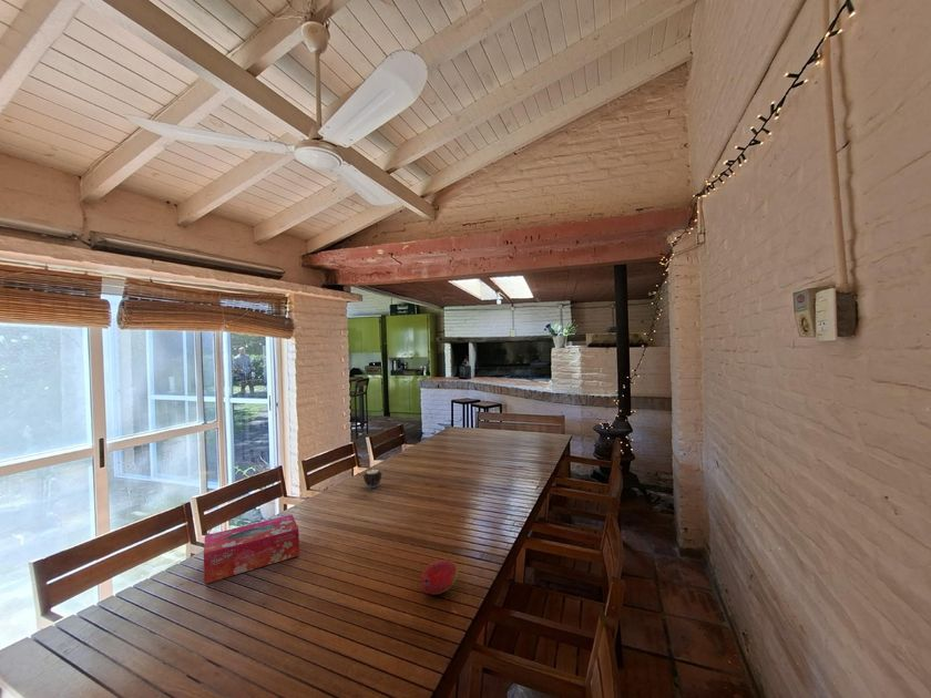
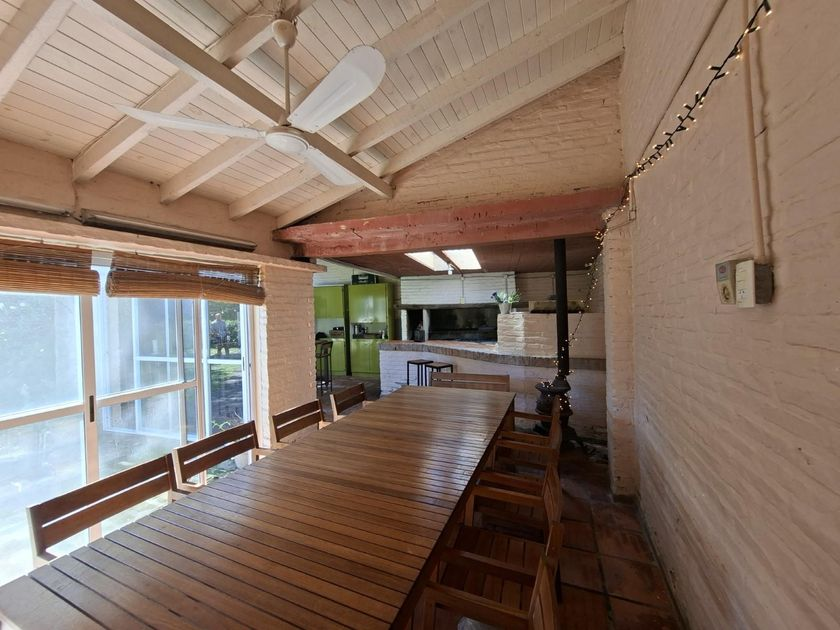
- candle (372, 476)
- tissue box (253, 545)
- fruit (440, 575)
